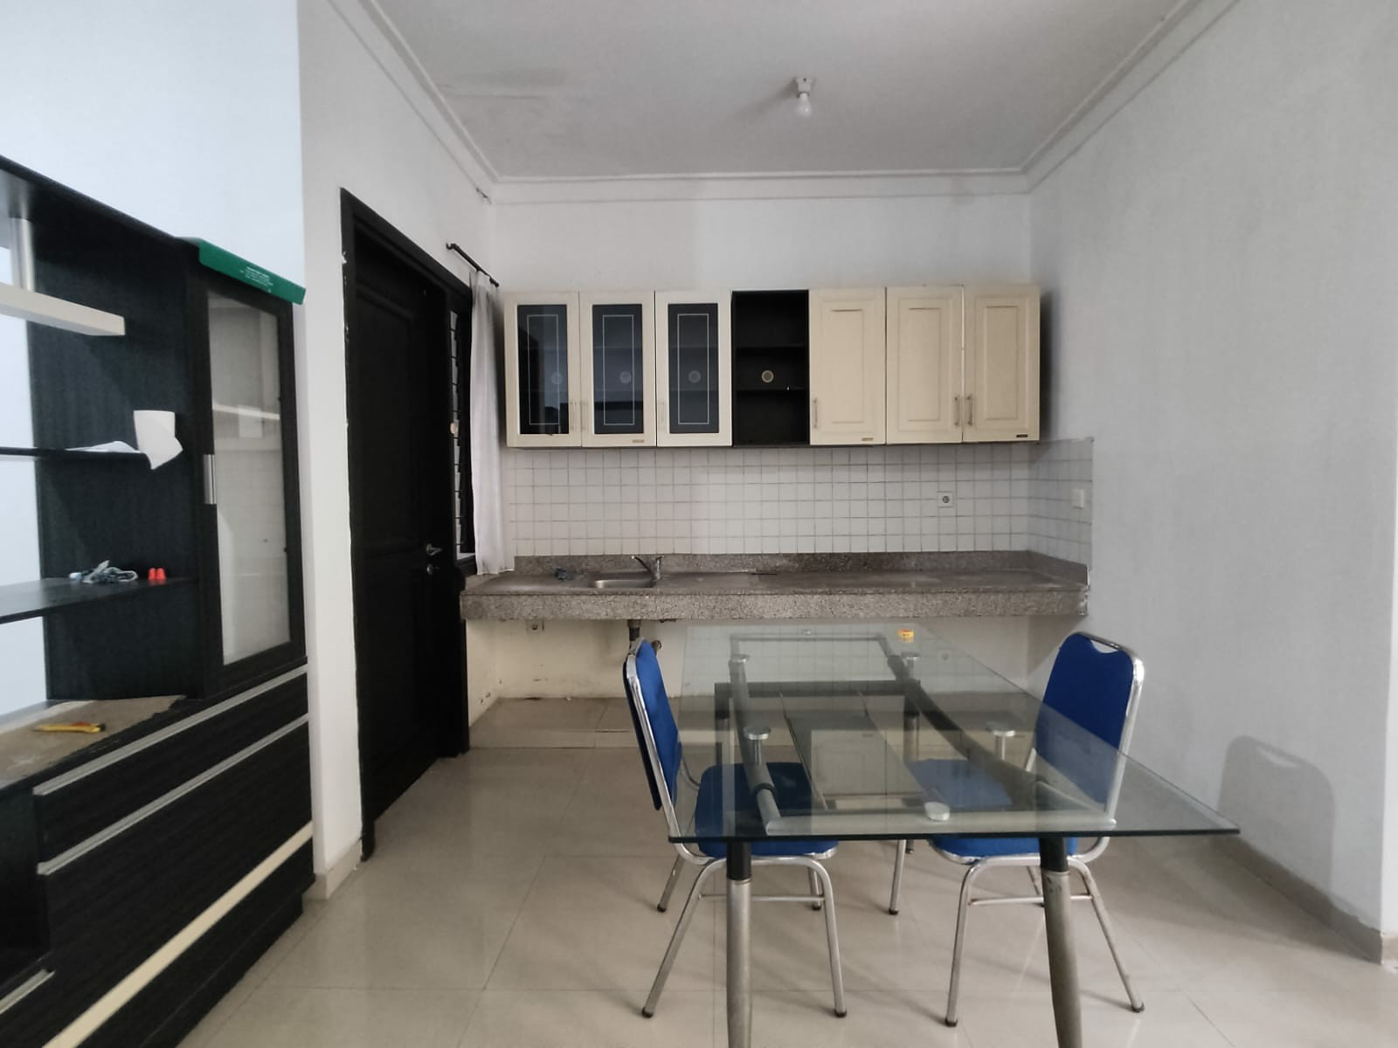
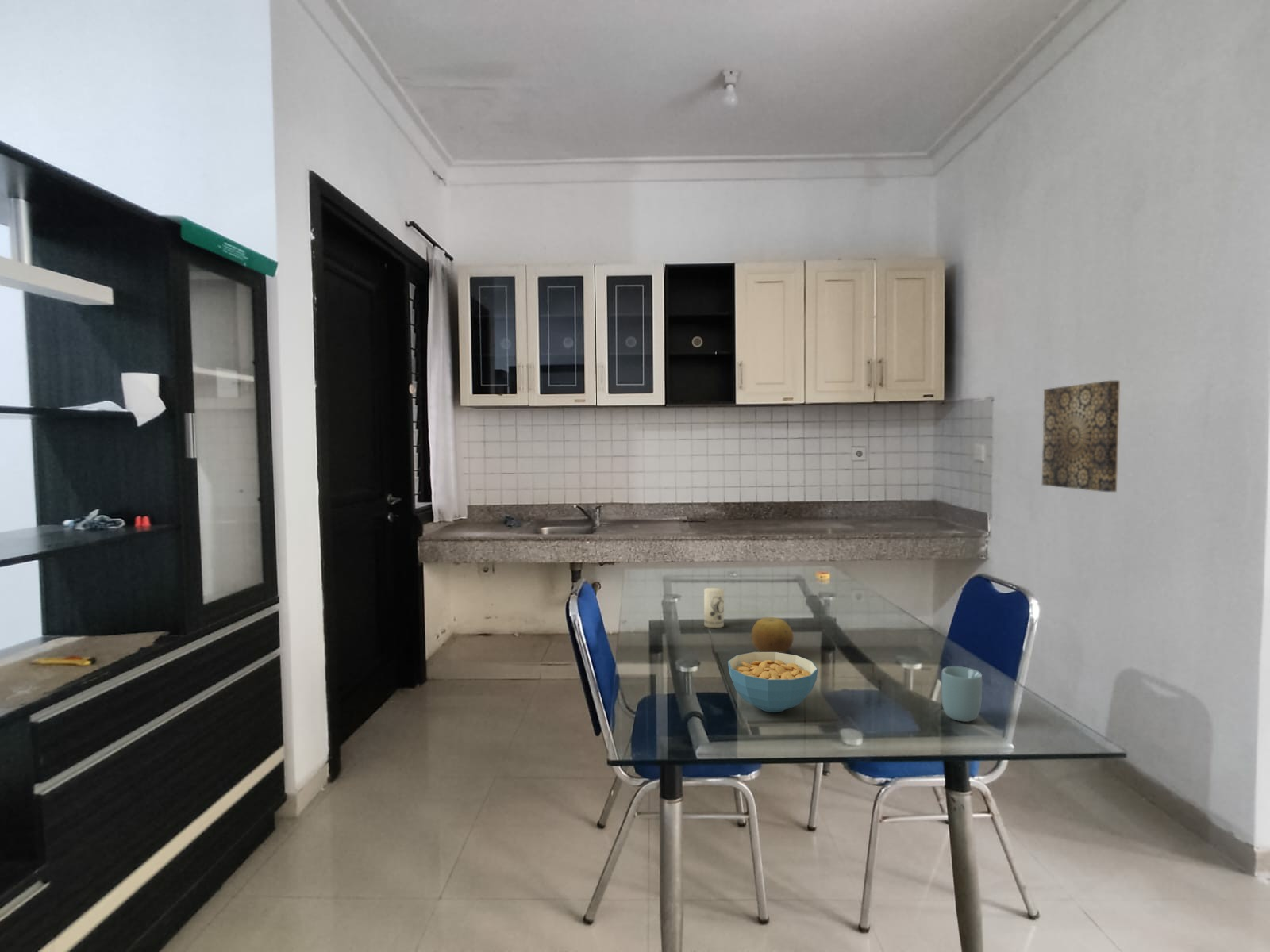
+ fruit (772, 636)
+ cup (961, 695)
+ candle (714, 607)
+ wall art (1077, 436)
+ cereal bowl (772, 685)
